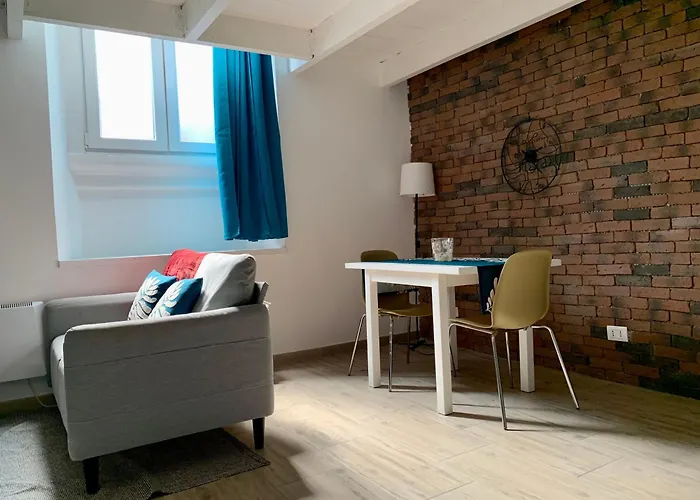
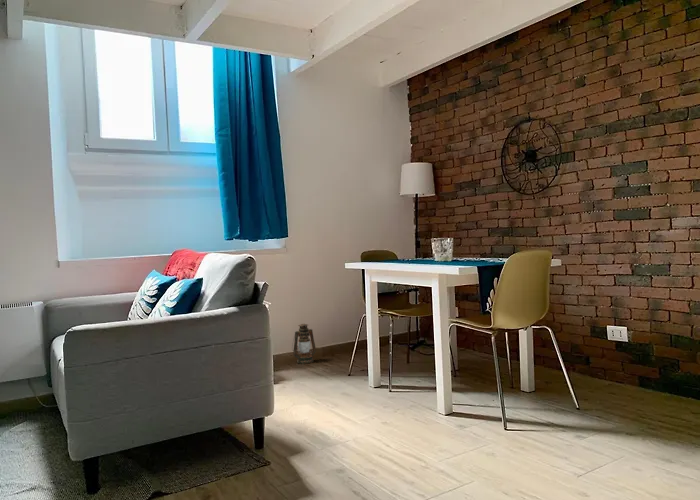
+ lantern (303, 342)
